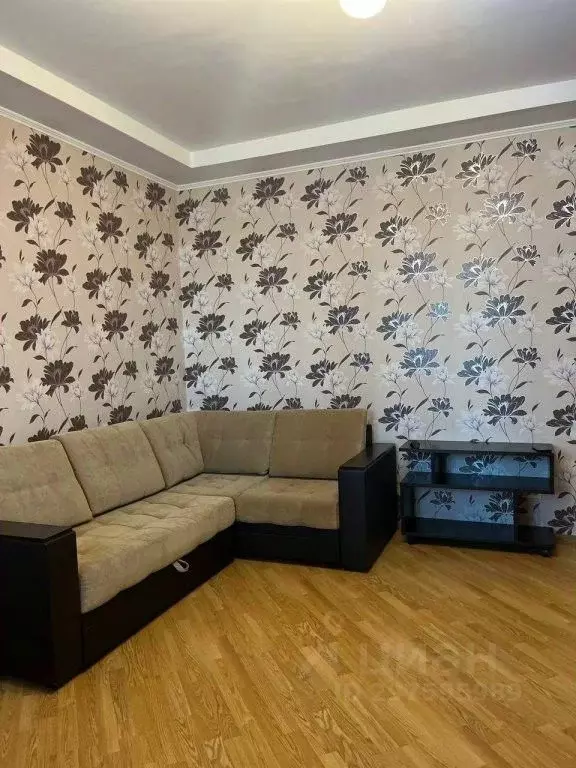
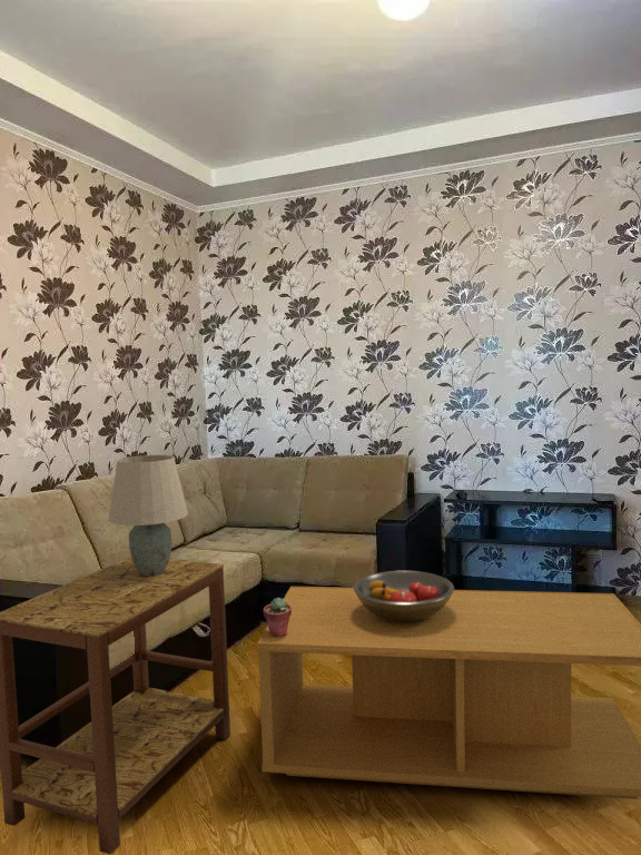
+ coffee table (450, 684)
+ potted succulent (277, 615)
+ table lamp (148, 514)
+ fruit bowl (403, 594)
+ side table (134, 681)
